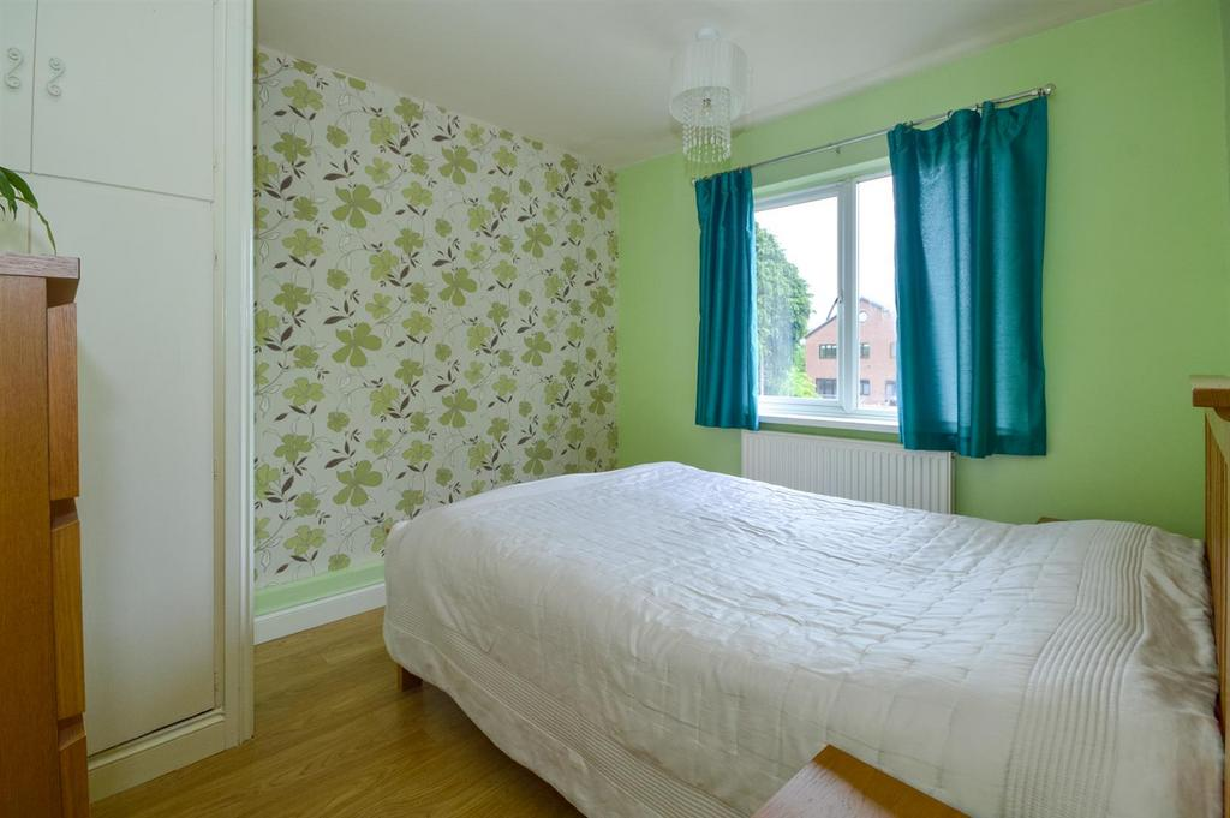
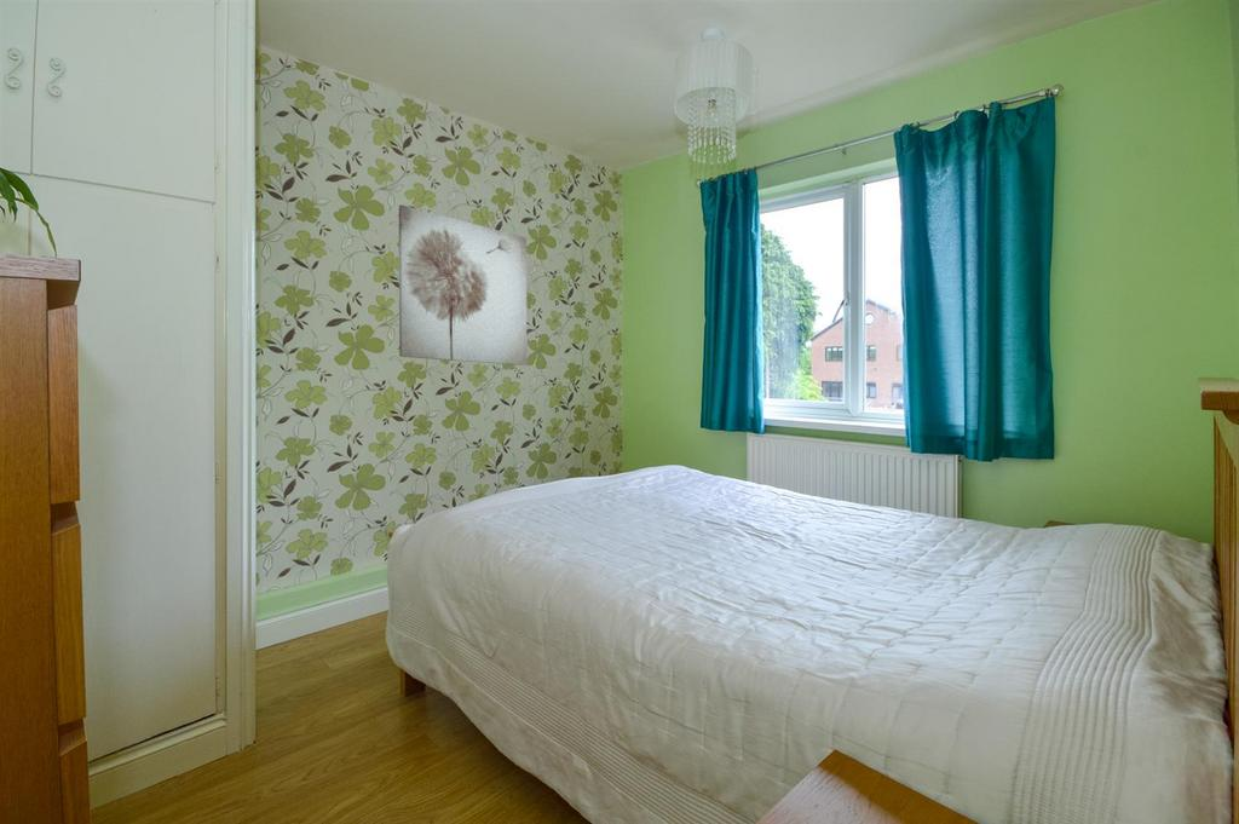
+ wall art (468, 292)
